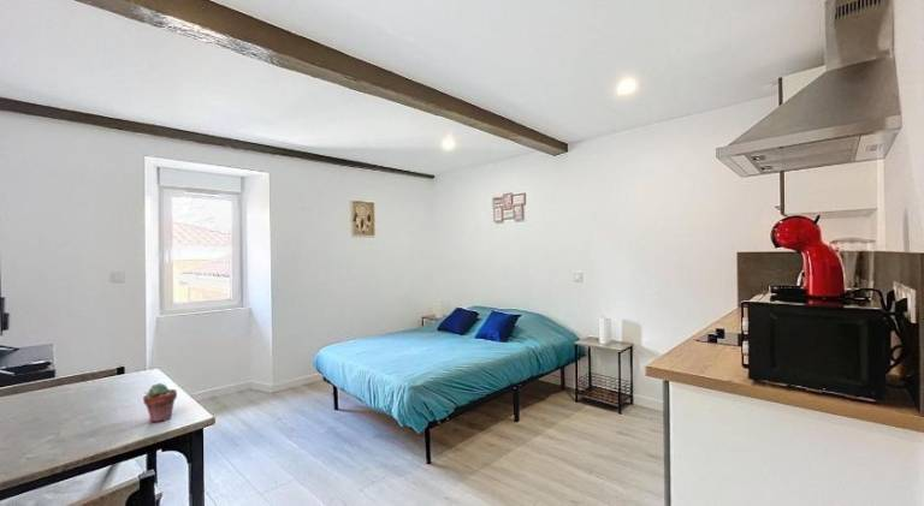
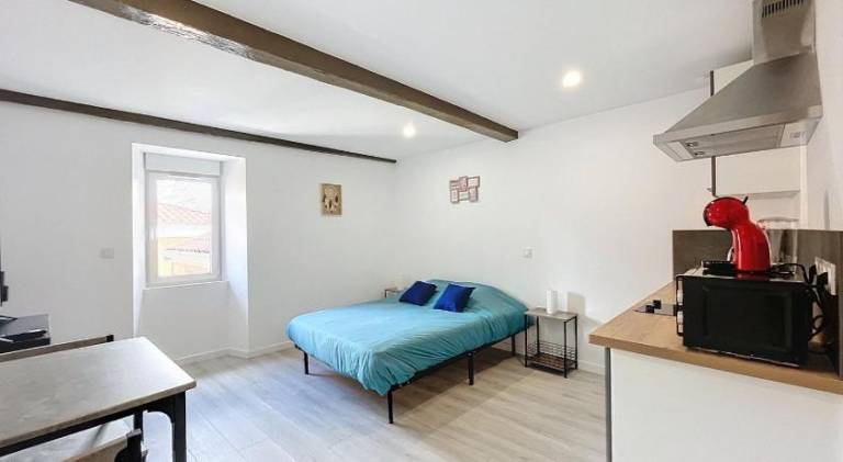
- potted succulent (160, 400)
